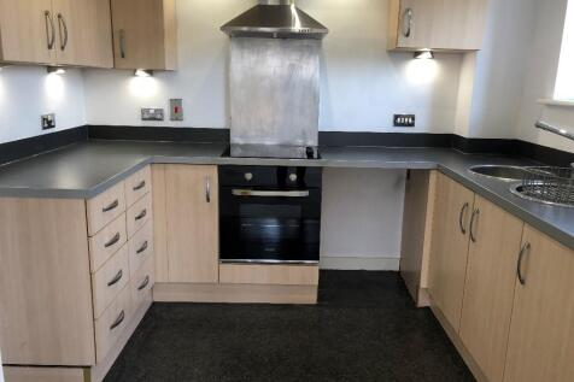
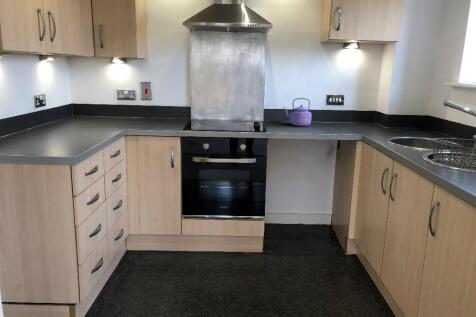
+ kettle (297, 111)
